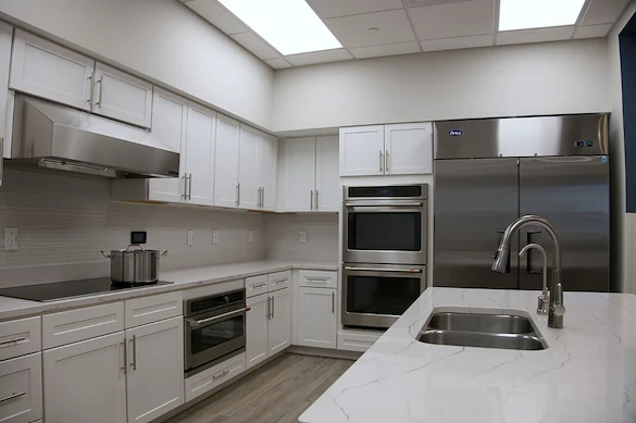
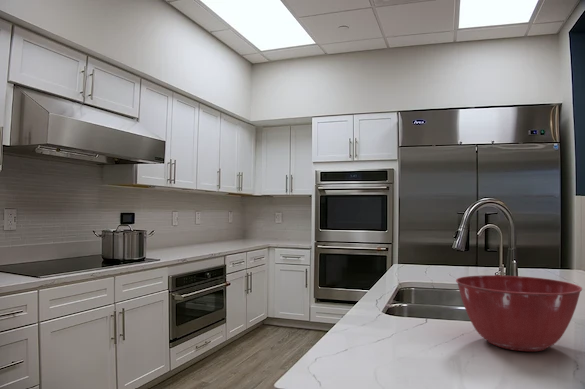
+ mixing bowl (515, 312)
